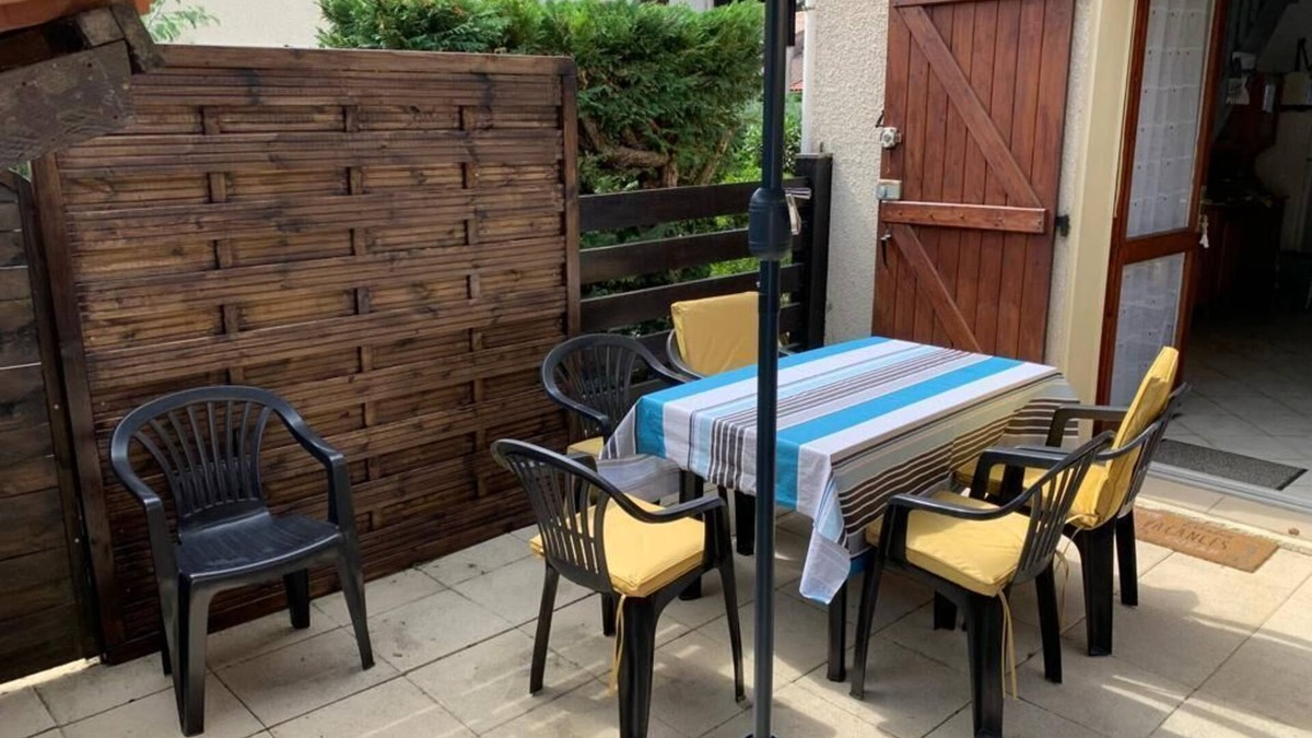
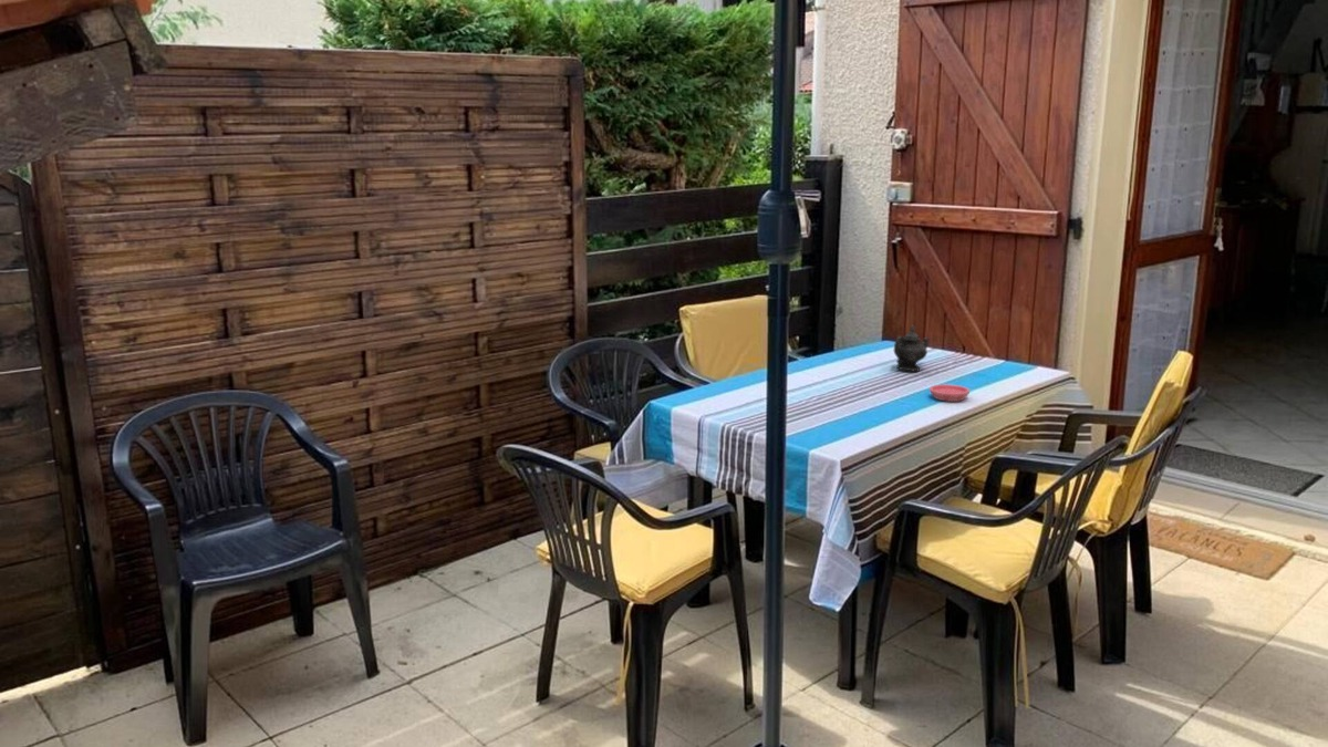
+ teapot (911, 346)
+ saucer (948, 393)
